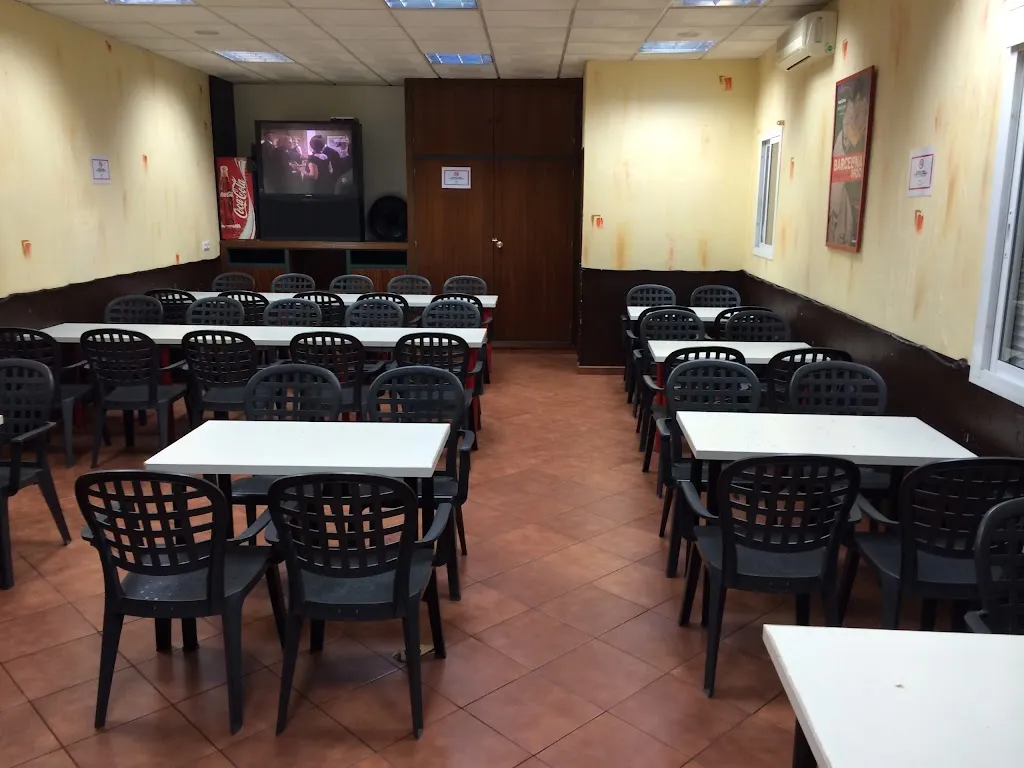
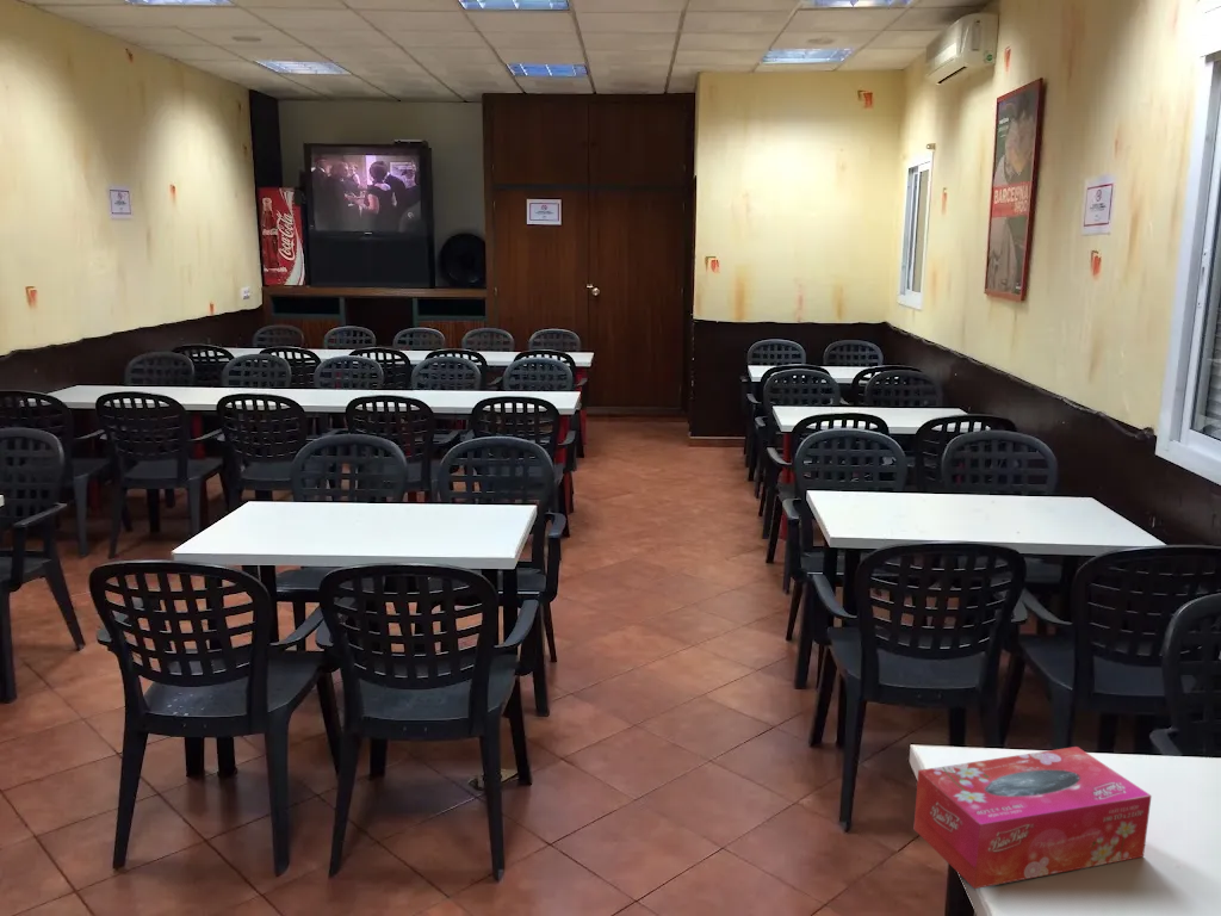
+ tissue box (1029, 812)
